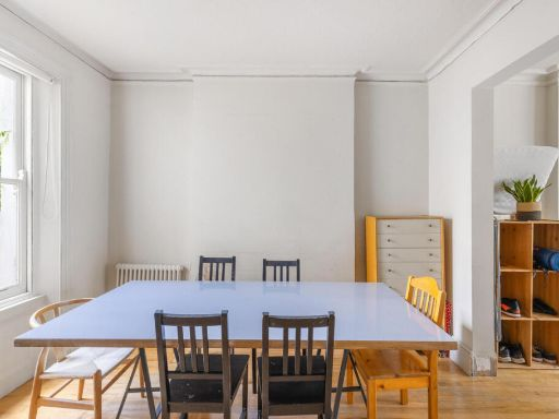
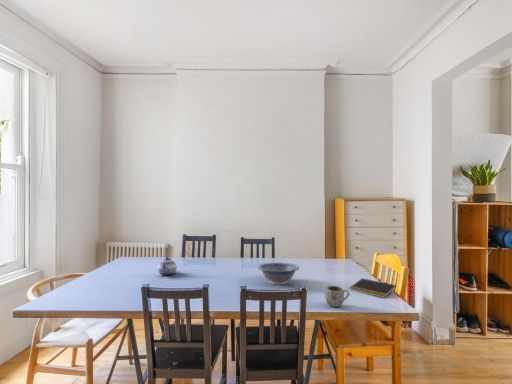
+ notepad (372, 287)
+ teapot (167, 265)
+ mug (337, 296)
+ decorative bowl (278, 274)
